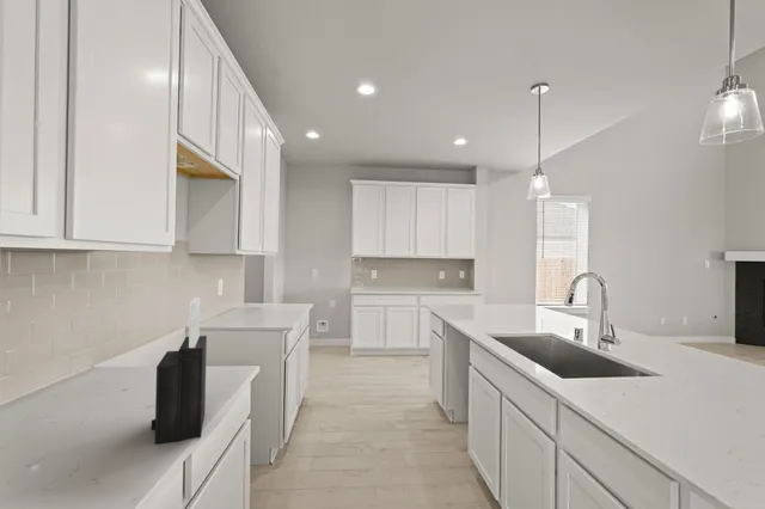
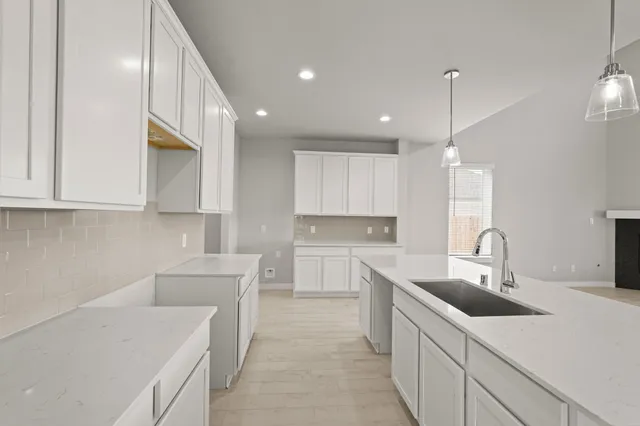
- knife block (178, 363)
